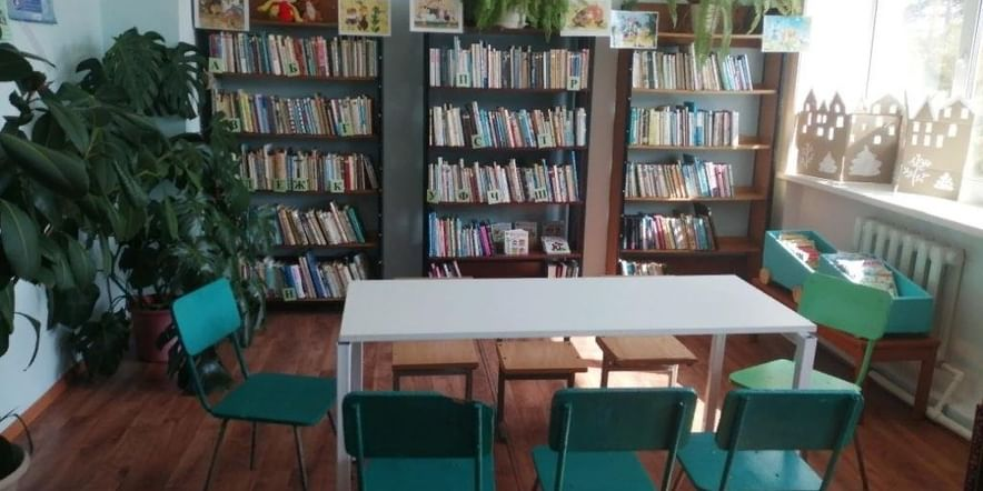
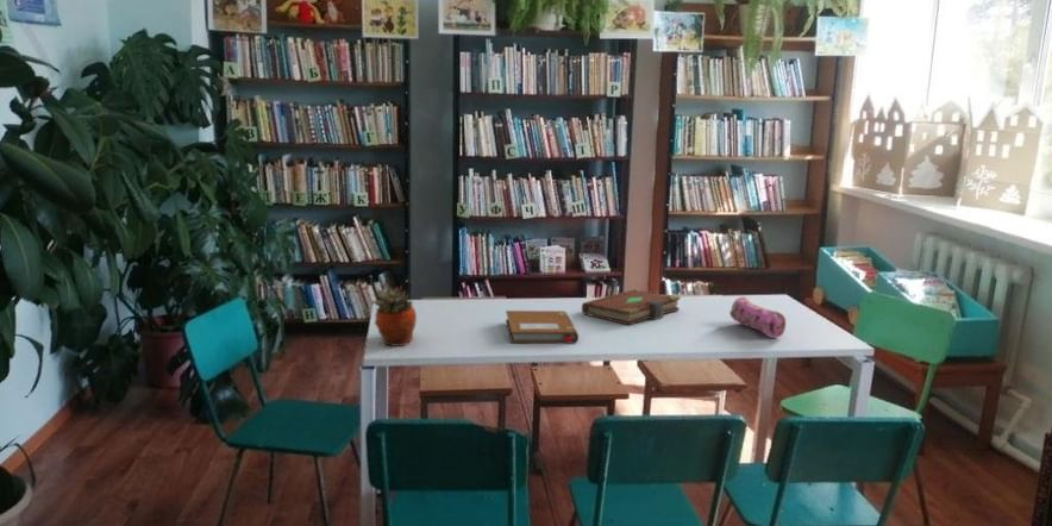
+ book (631, 303)
+ succulent planter (394, 312)
+ notebook (540, 326)
+ pencil case (757, 317)
